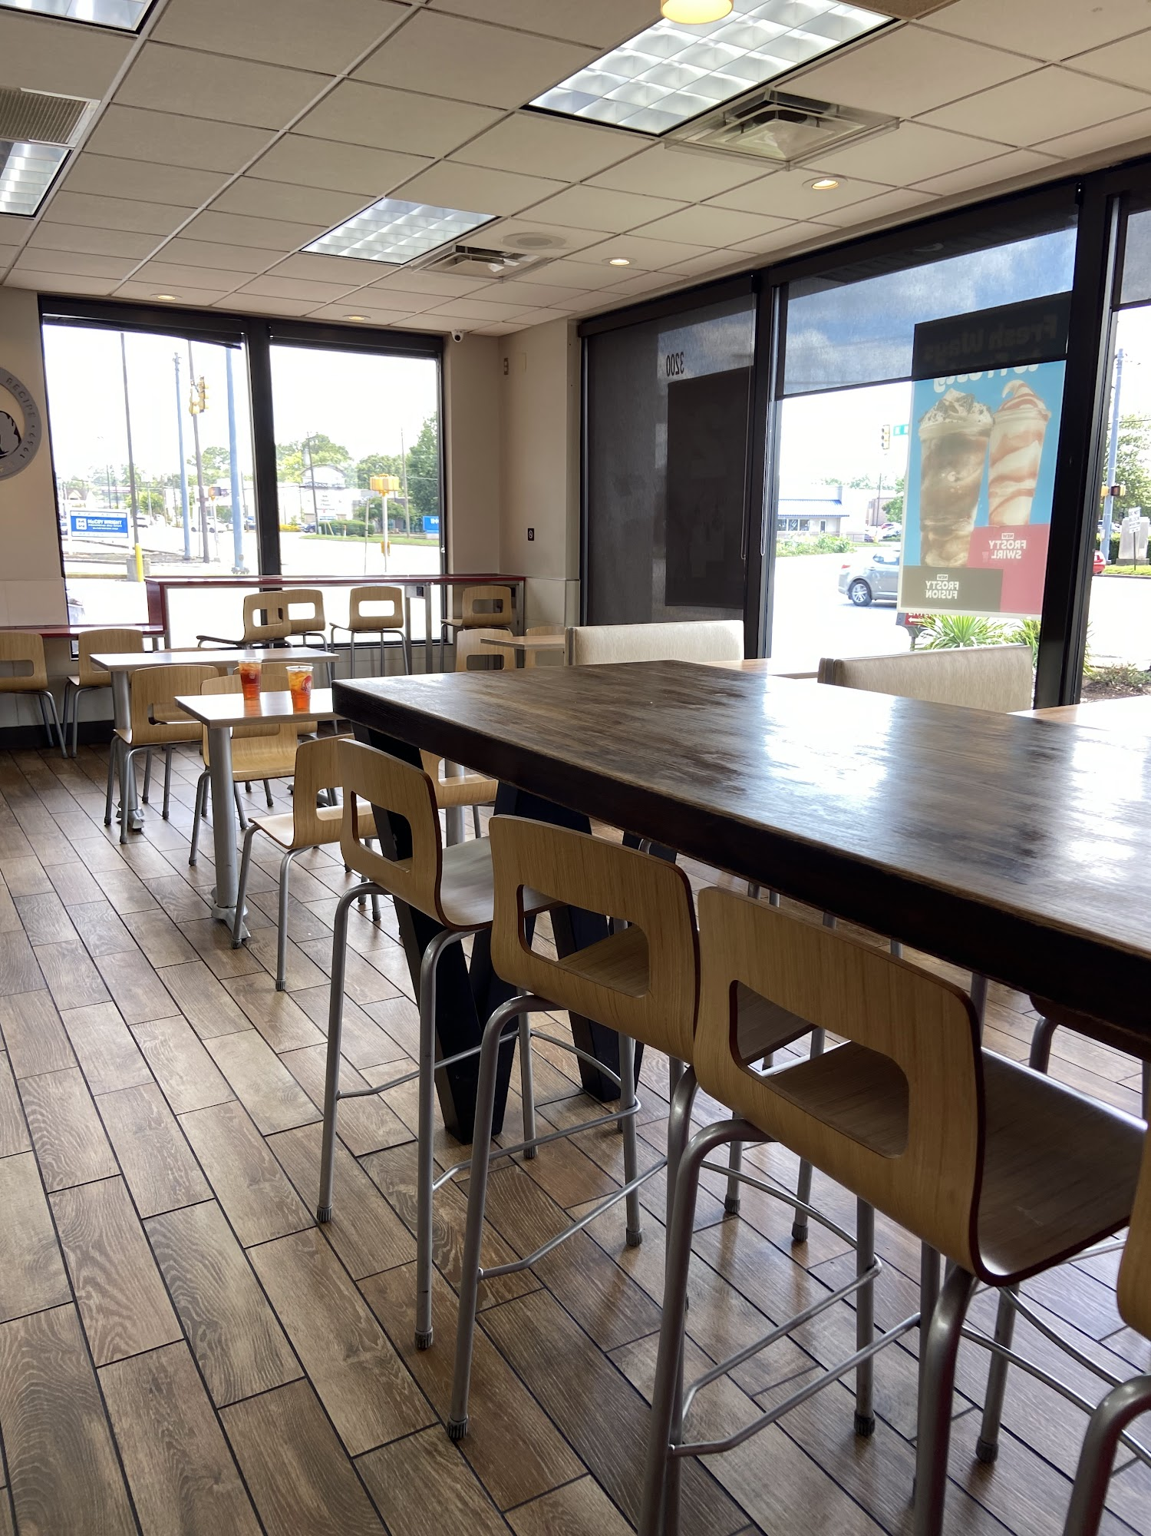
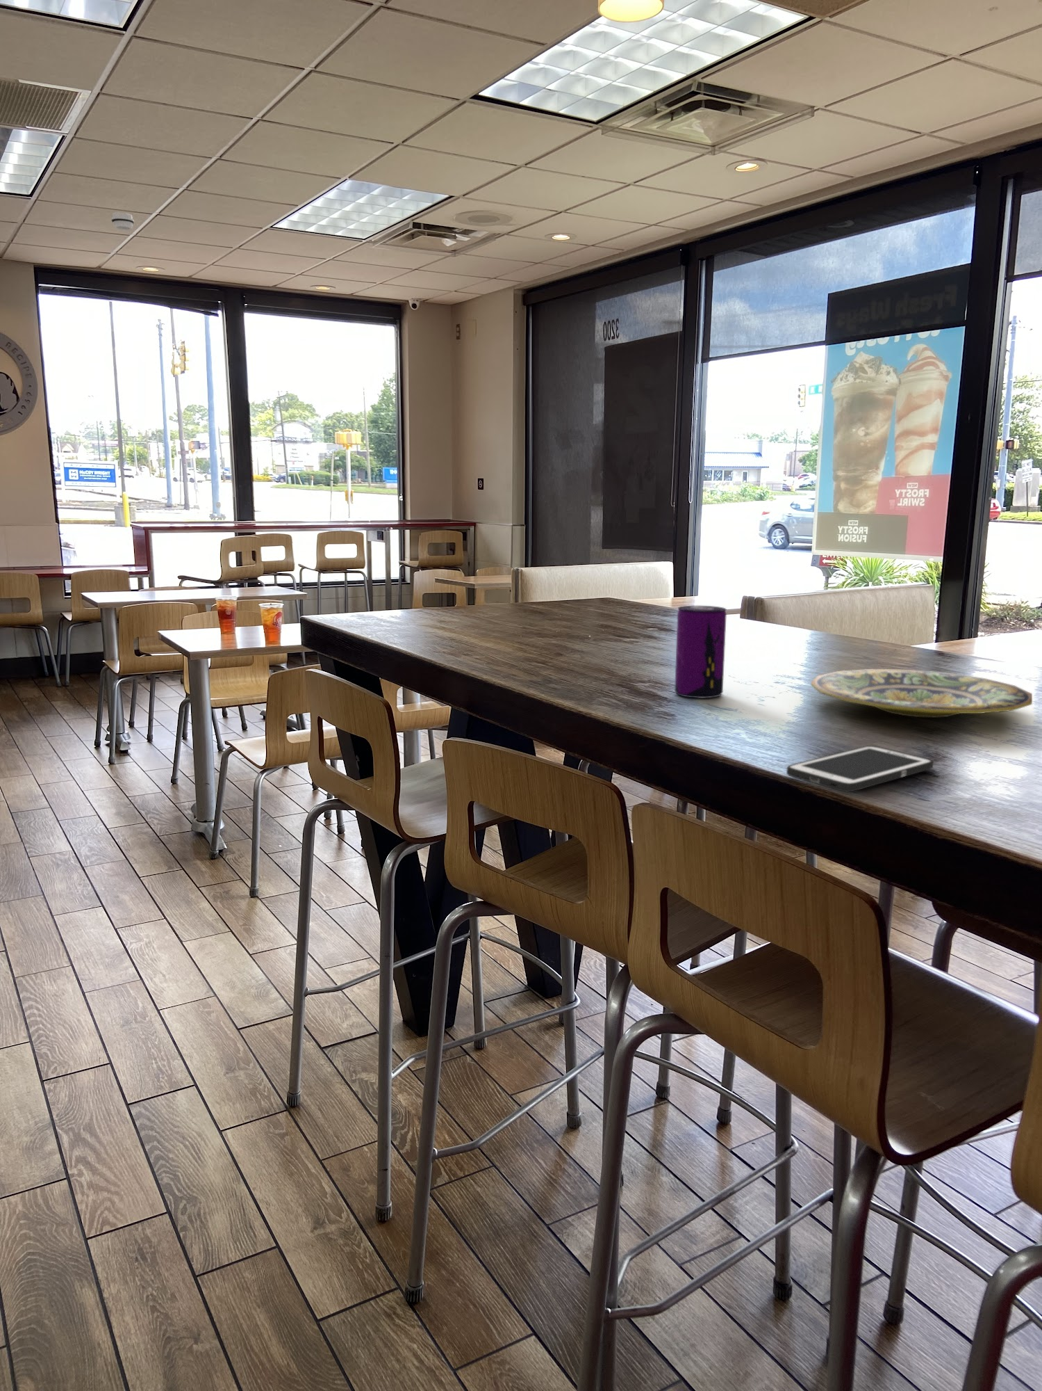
+ beverage can (701, 651)
+ cell phone (860, 767)
+ plate (917, 699)
+ smoke detector (123, 221)
